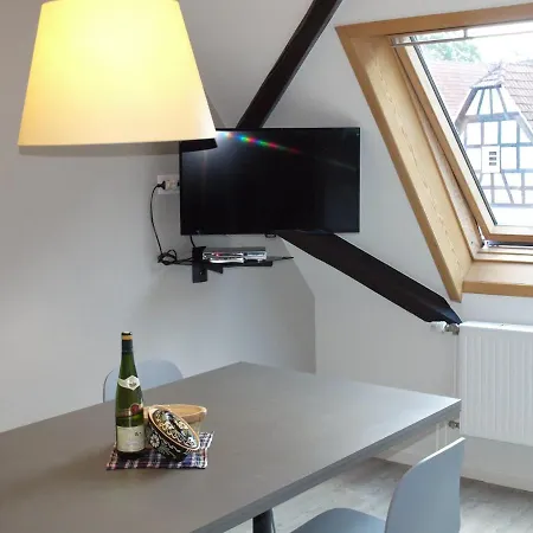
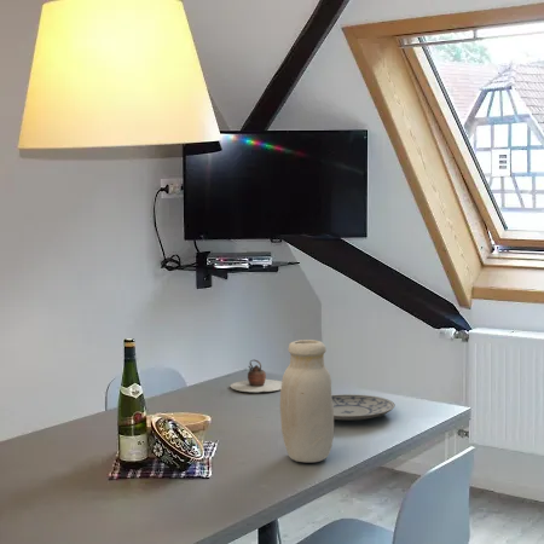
+ jar (306, 399)
+ teapot (259, 372)
+ plate (347, 409)
